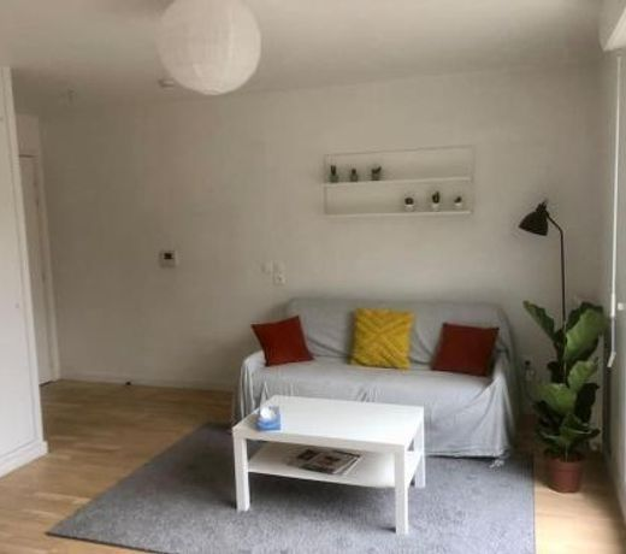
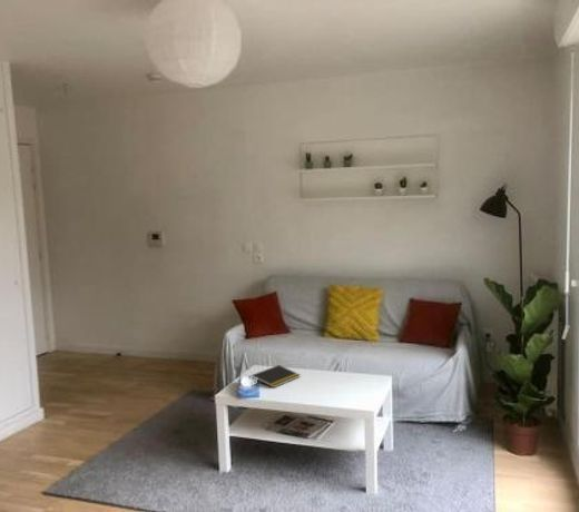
+ notepad (276, 375)
